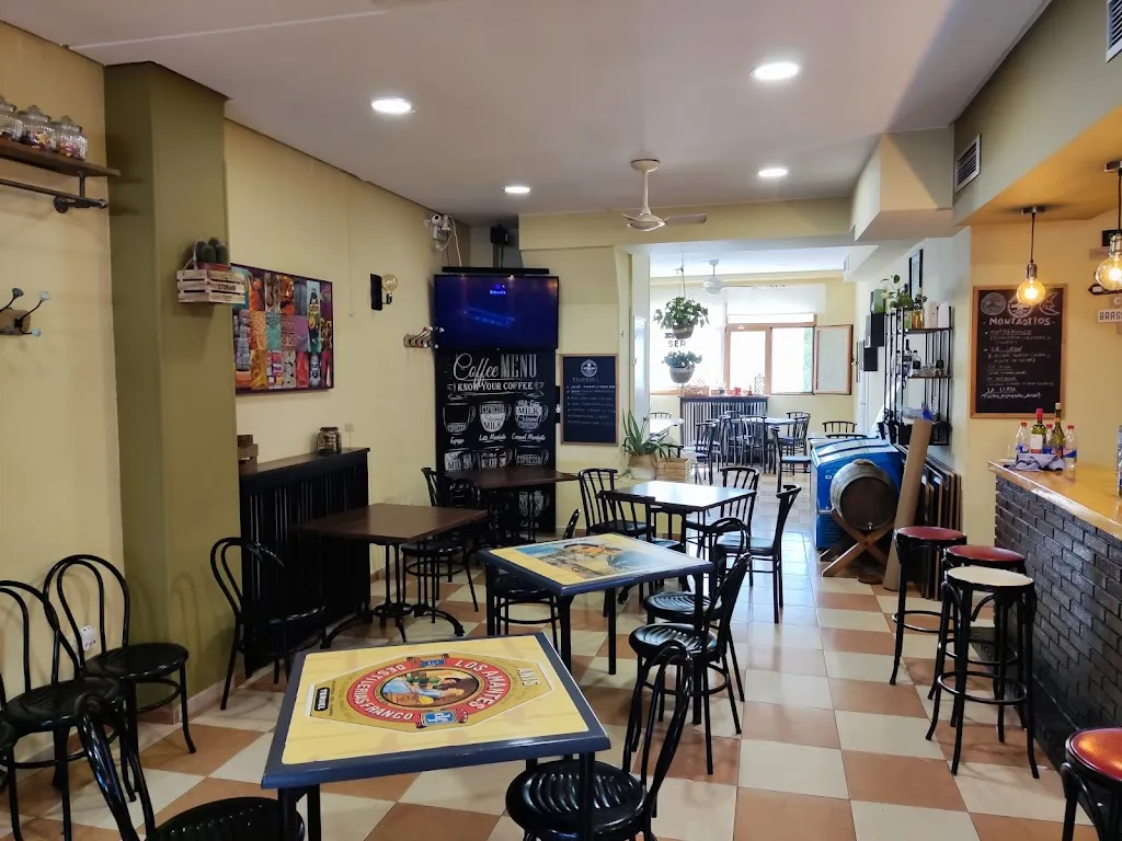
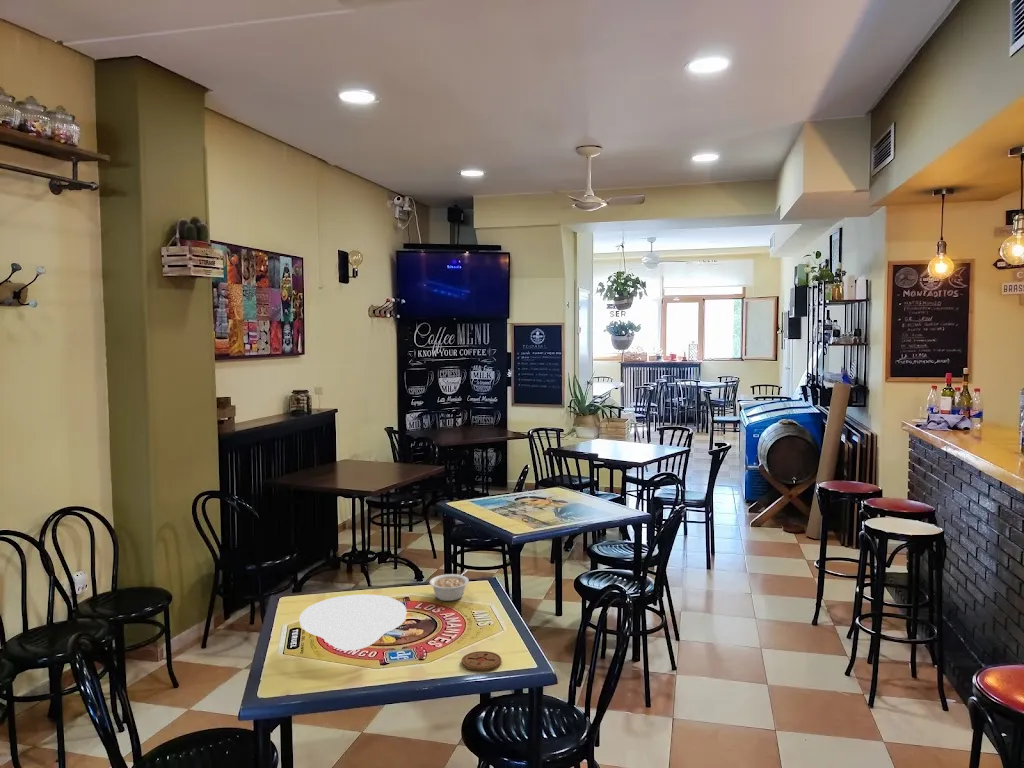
+ legume (449, 586)
+ coaster (481, 660)
+ plate (354, 626)
